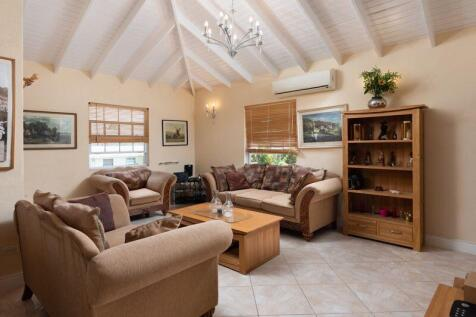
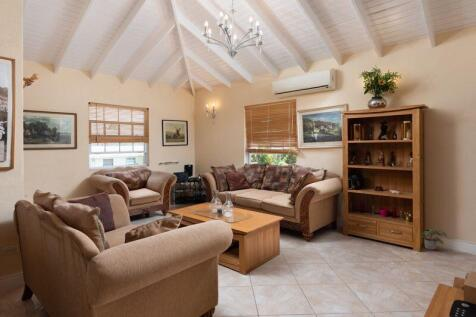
+ potted plant (432, 239)
